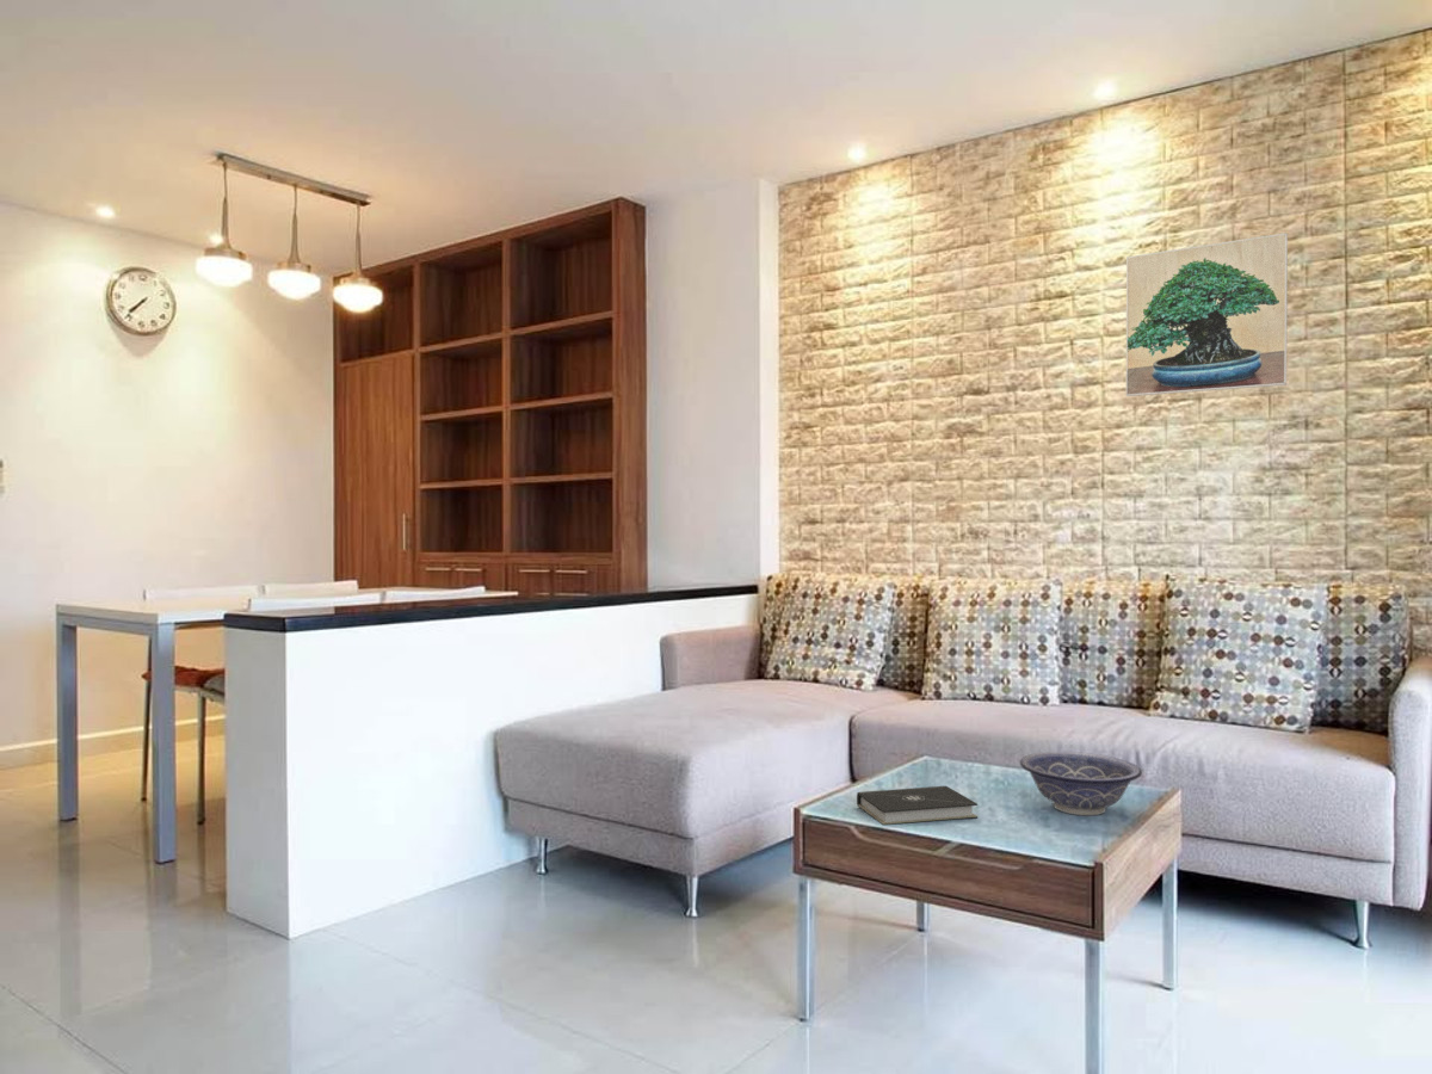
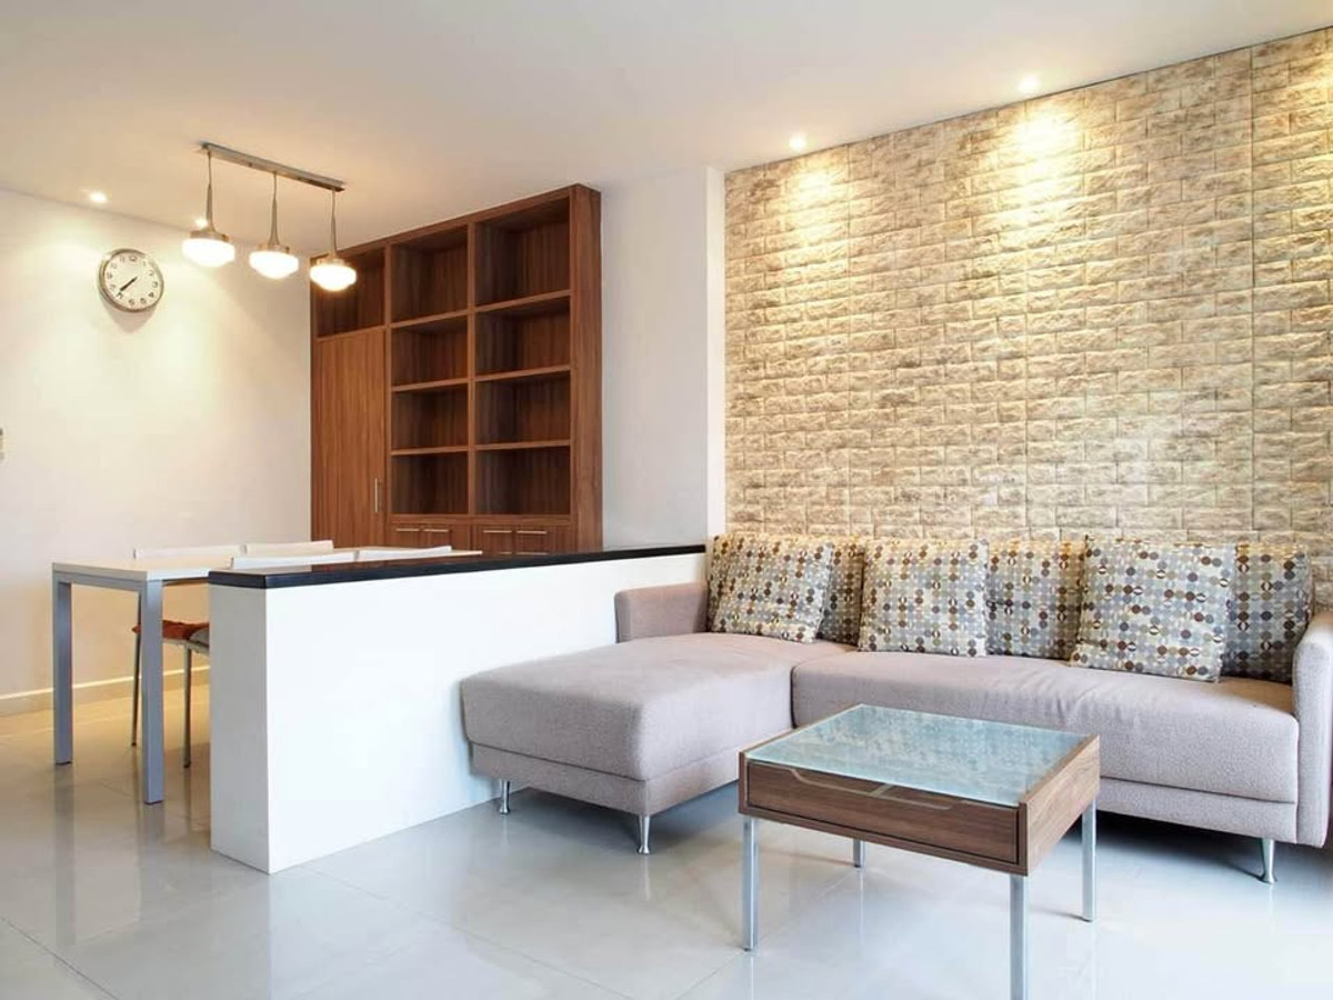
- book (915, 804)
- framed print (1203, 317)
- decorative bowl (1079, 786)
